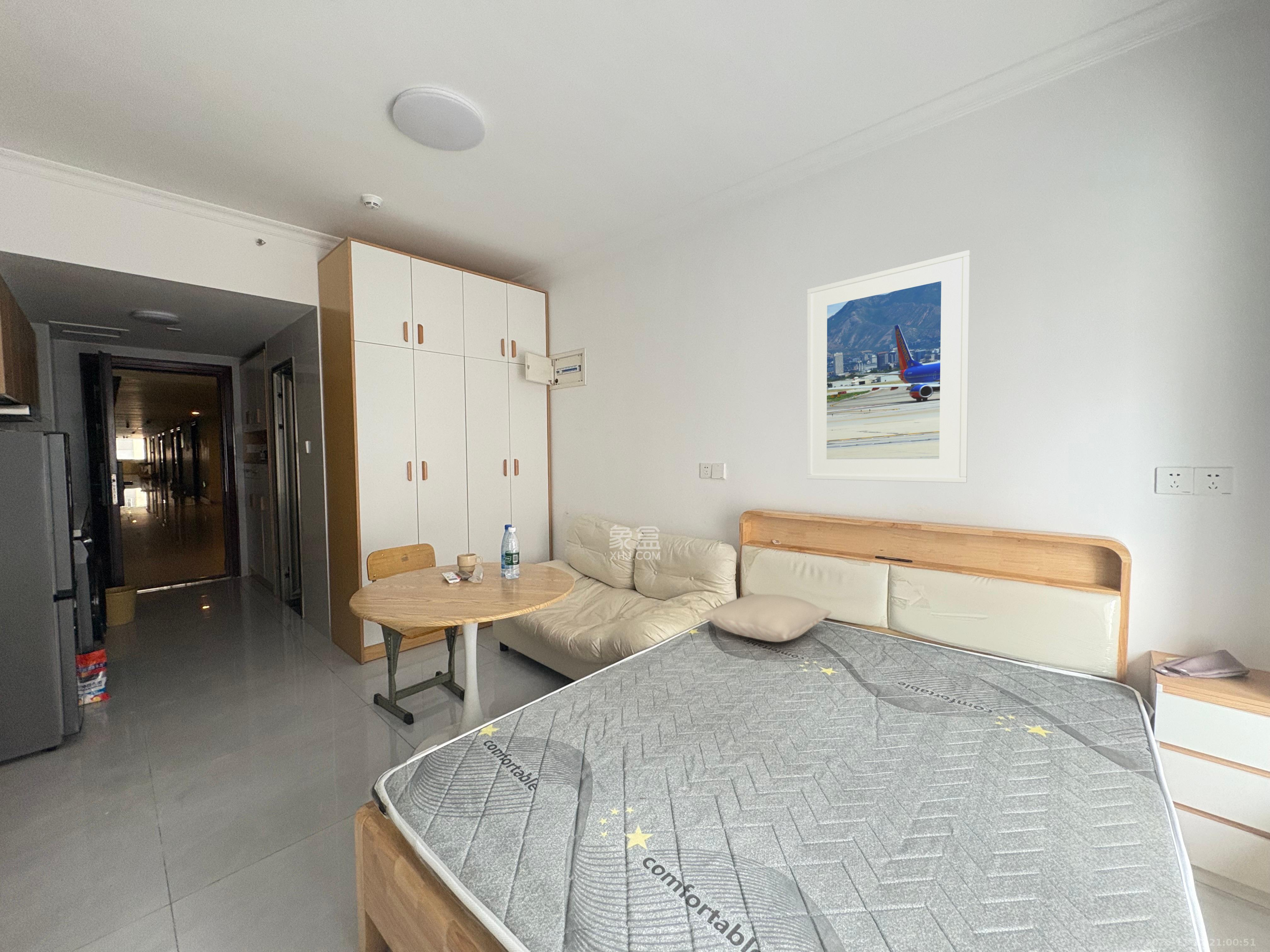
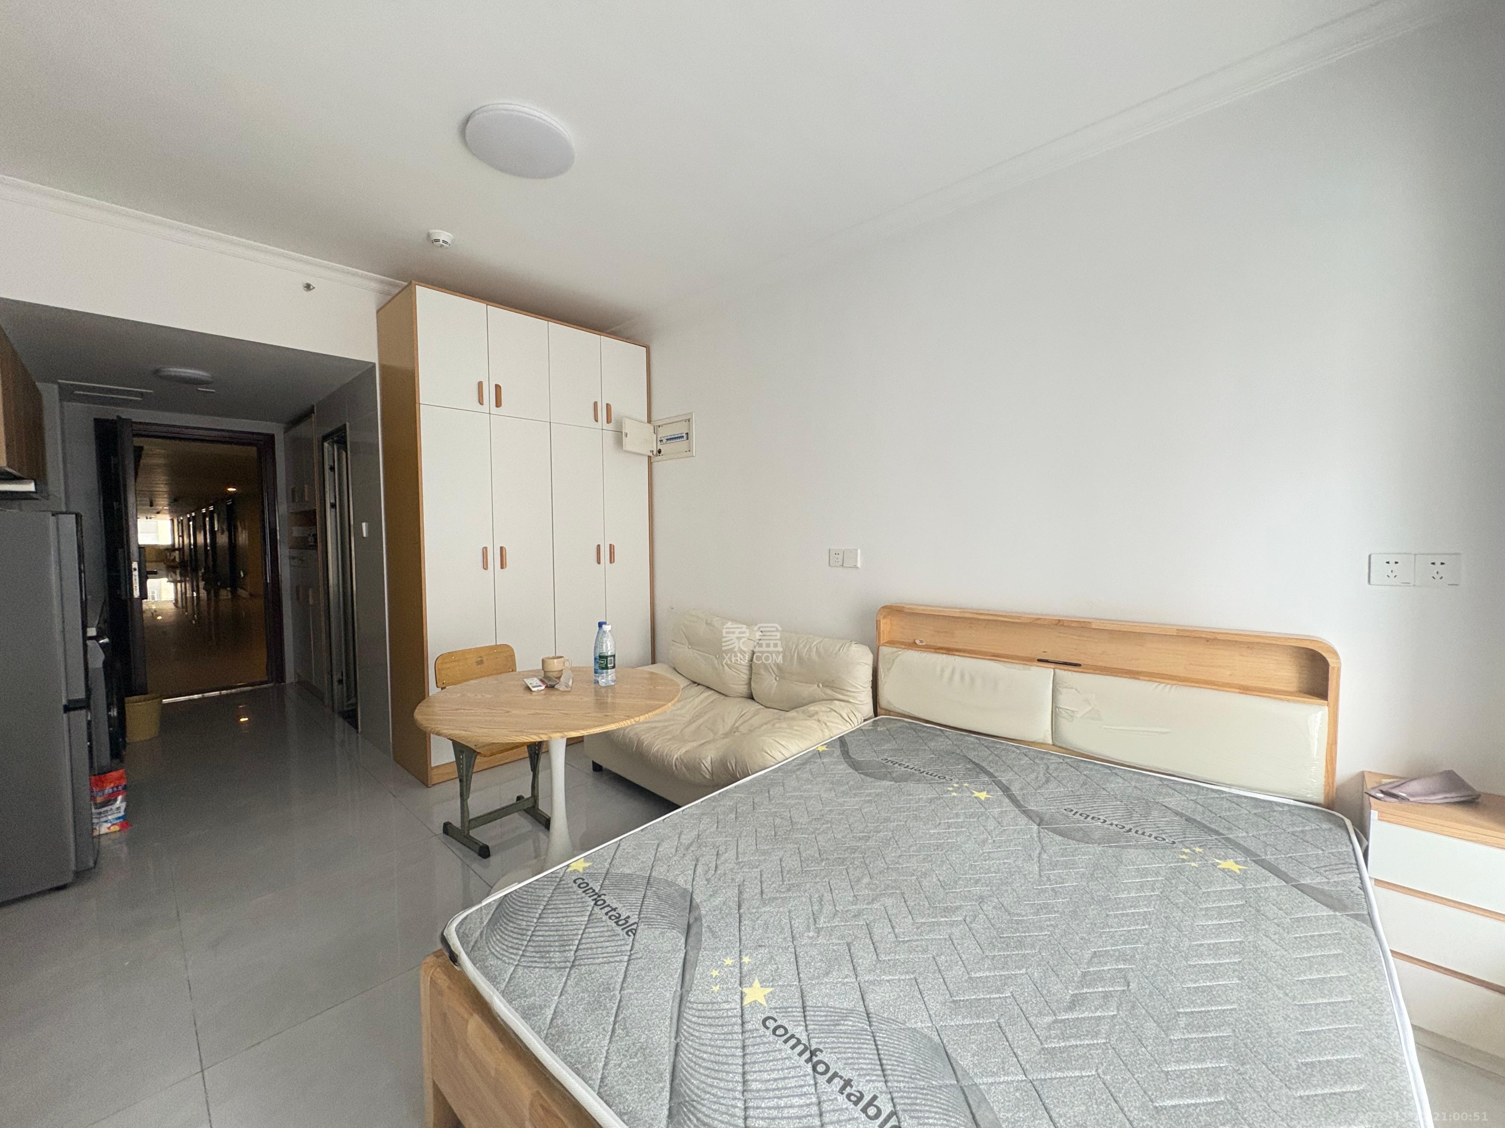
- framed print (880, 377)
- pillow (764, 615)
